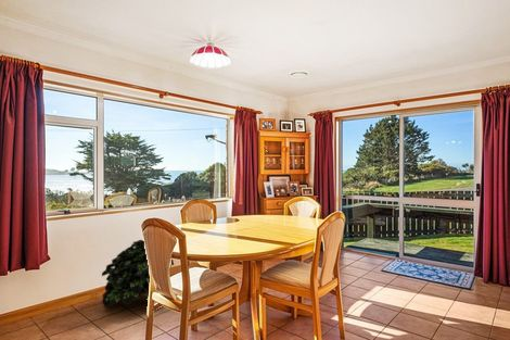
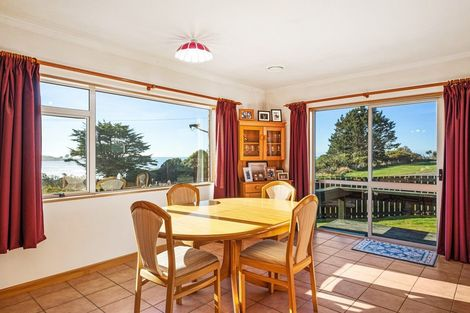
- potted plant (137, 269)
